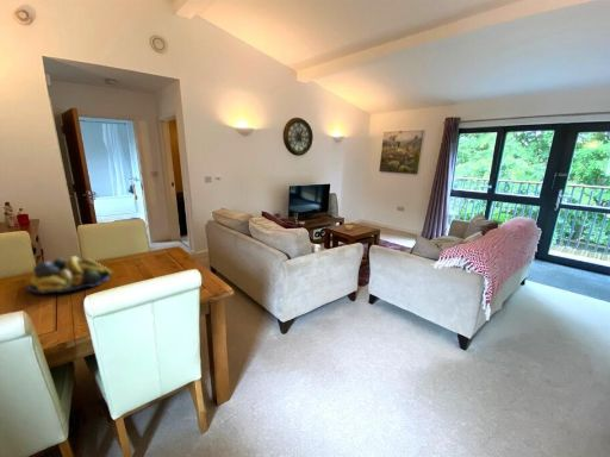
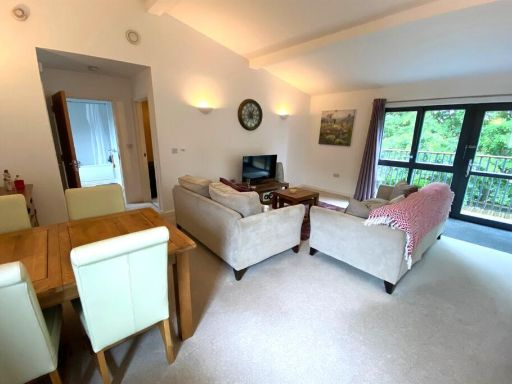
- fruit bowl (69, 269)
